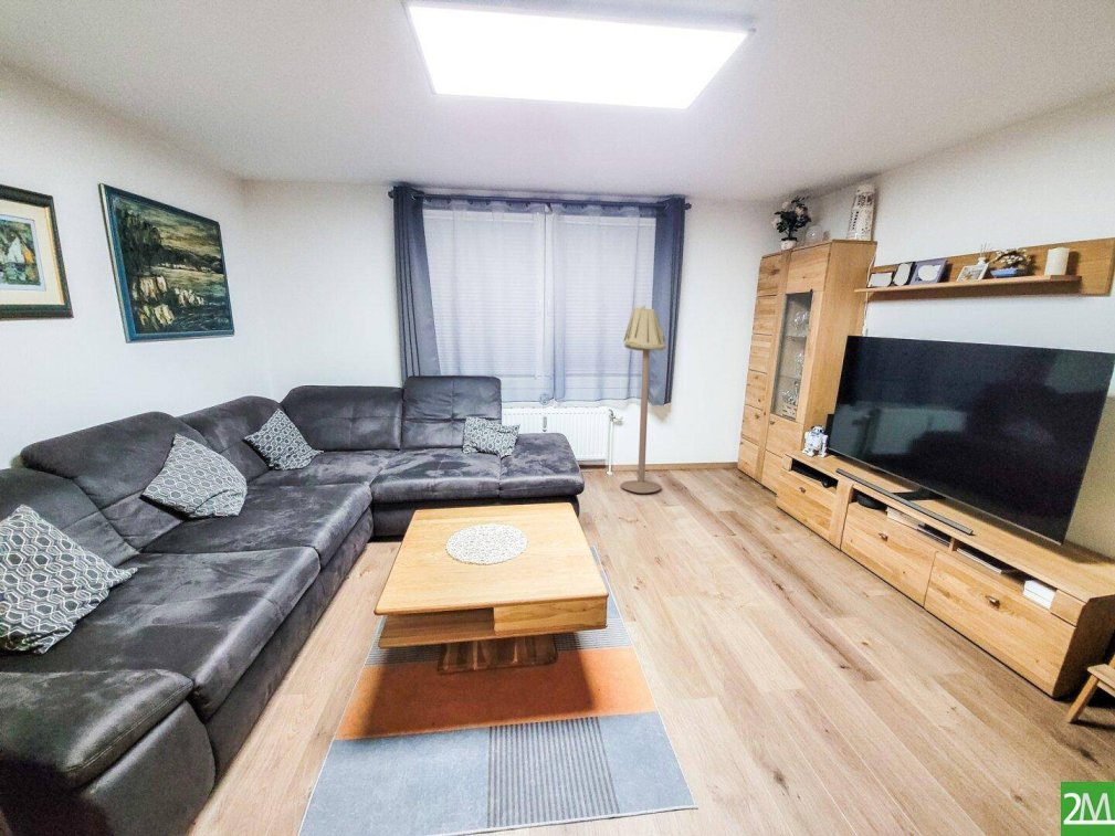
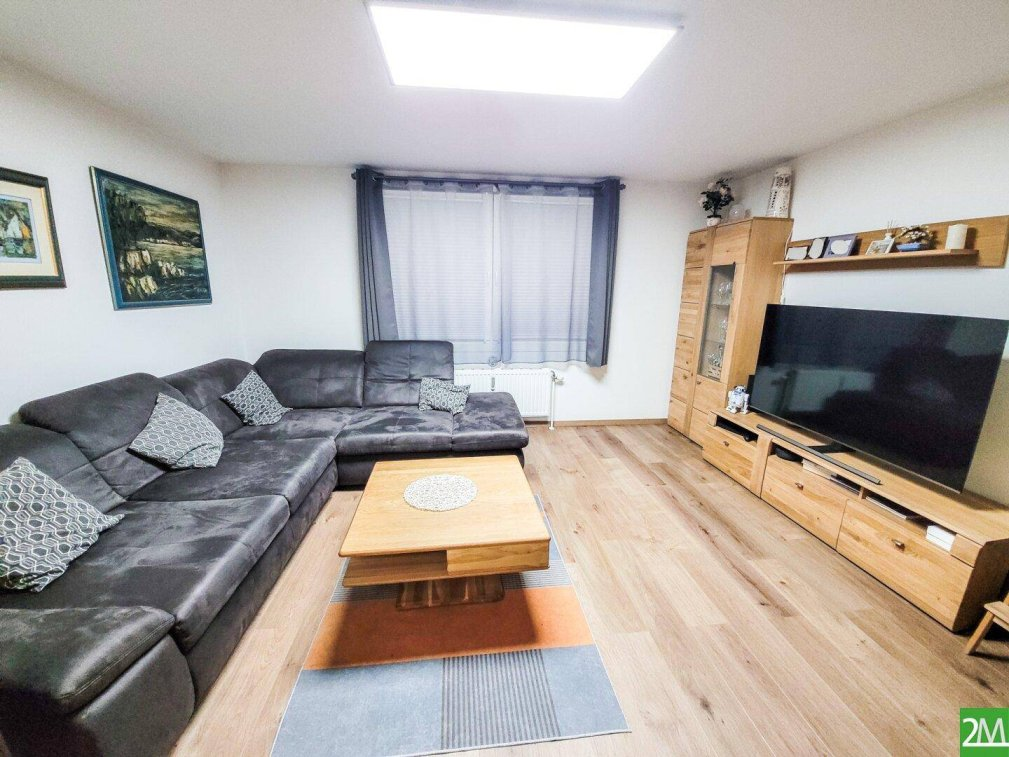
- floor lamp (642, 398)
